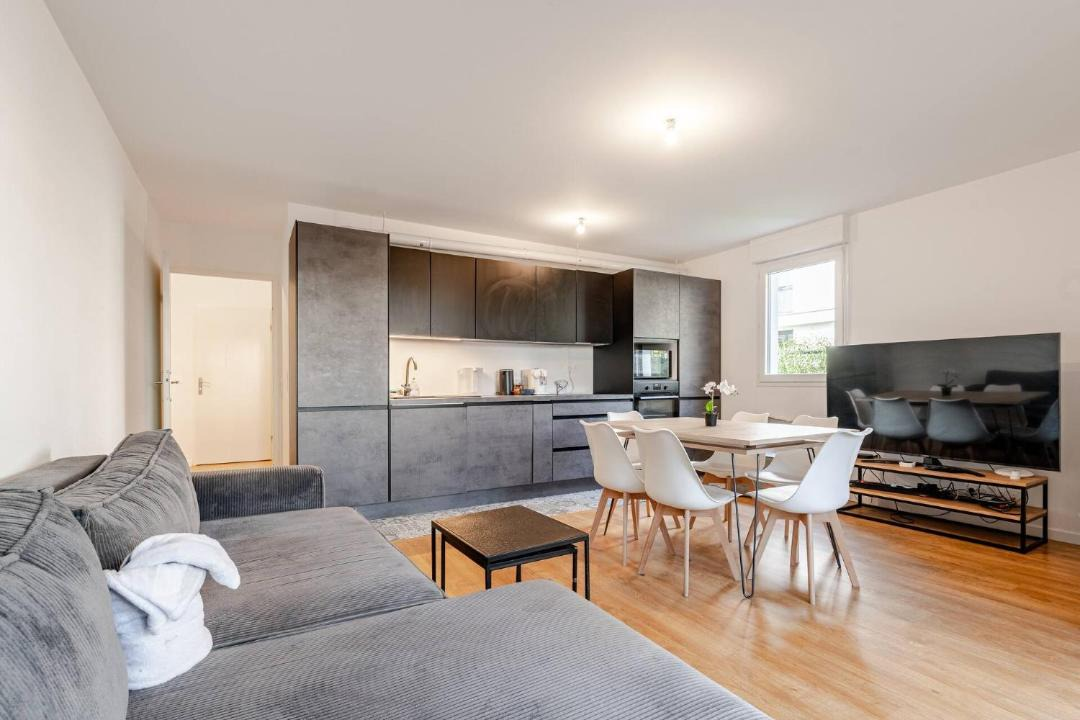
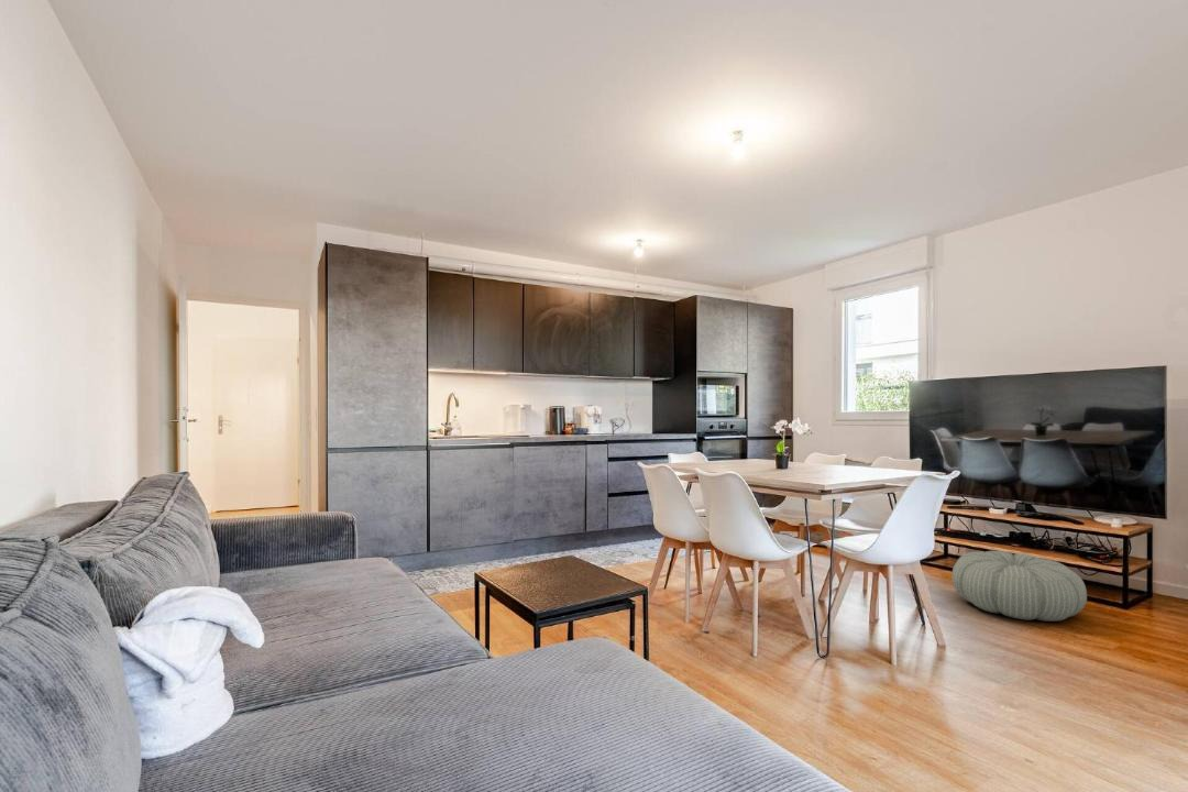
+ pouf (1014, 583)
